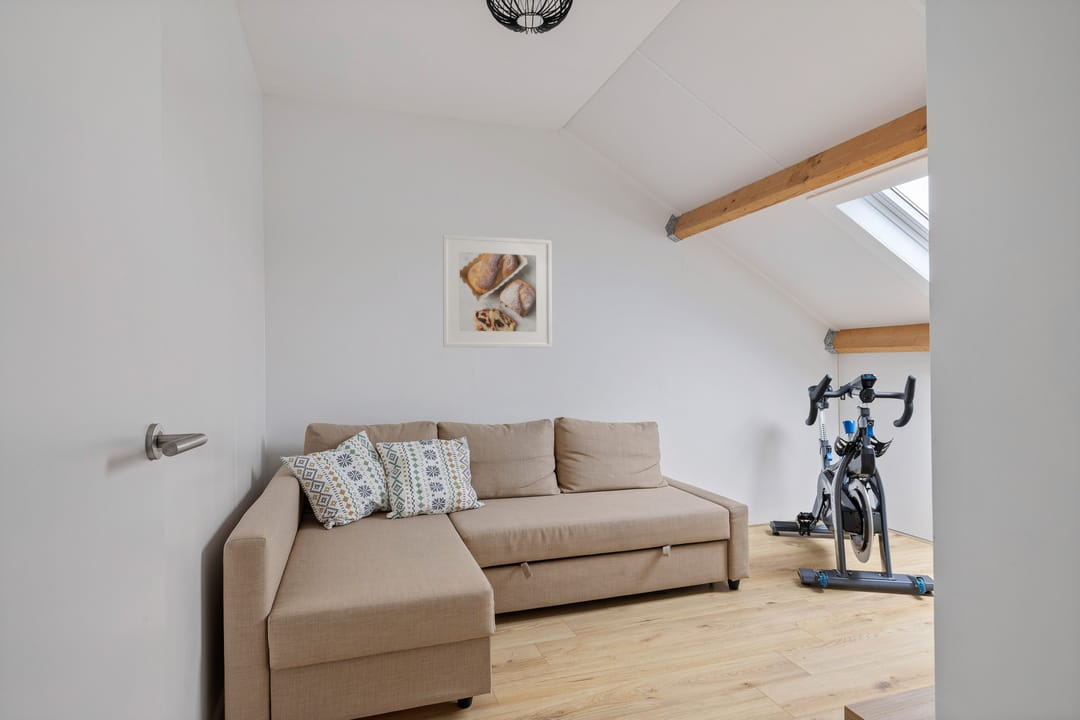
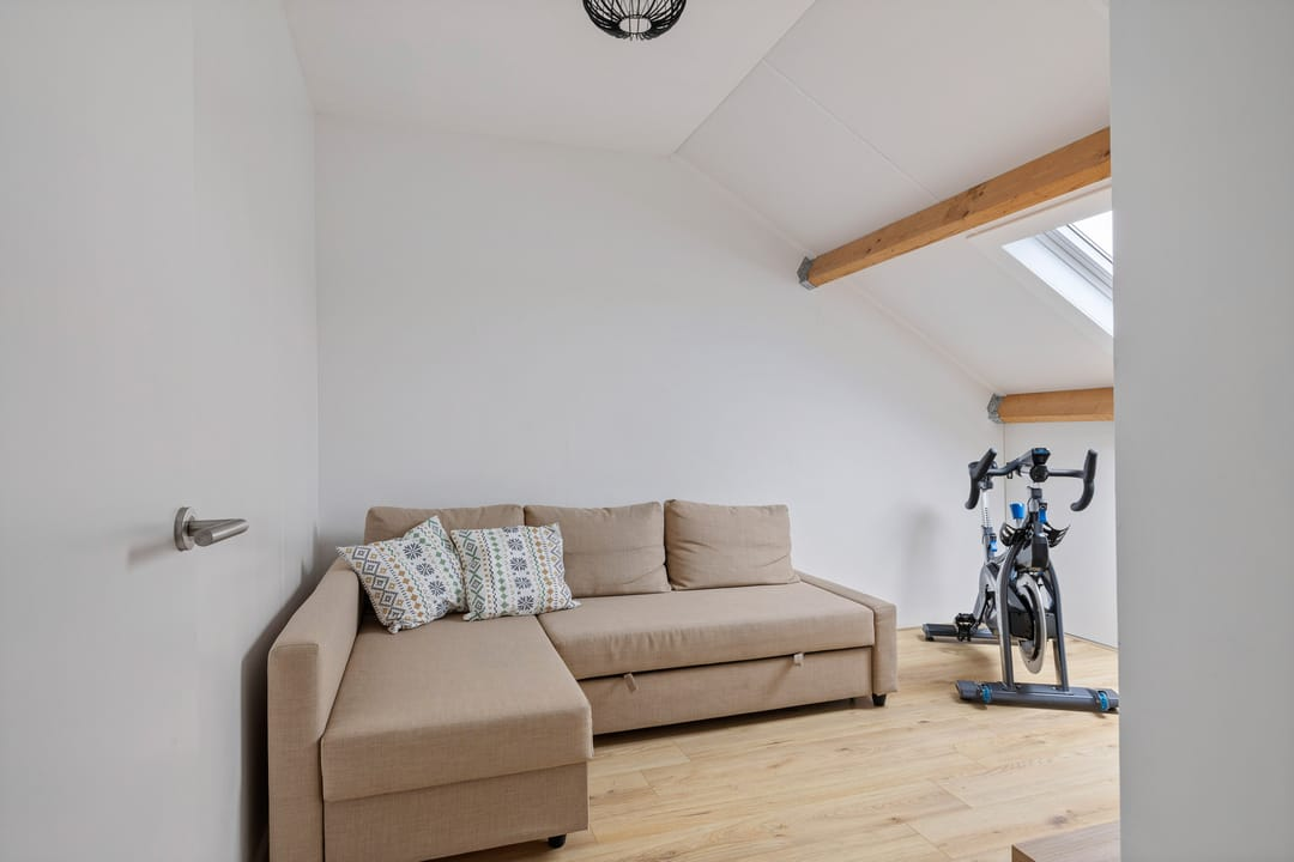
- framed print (498, 292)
